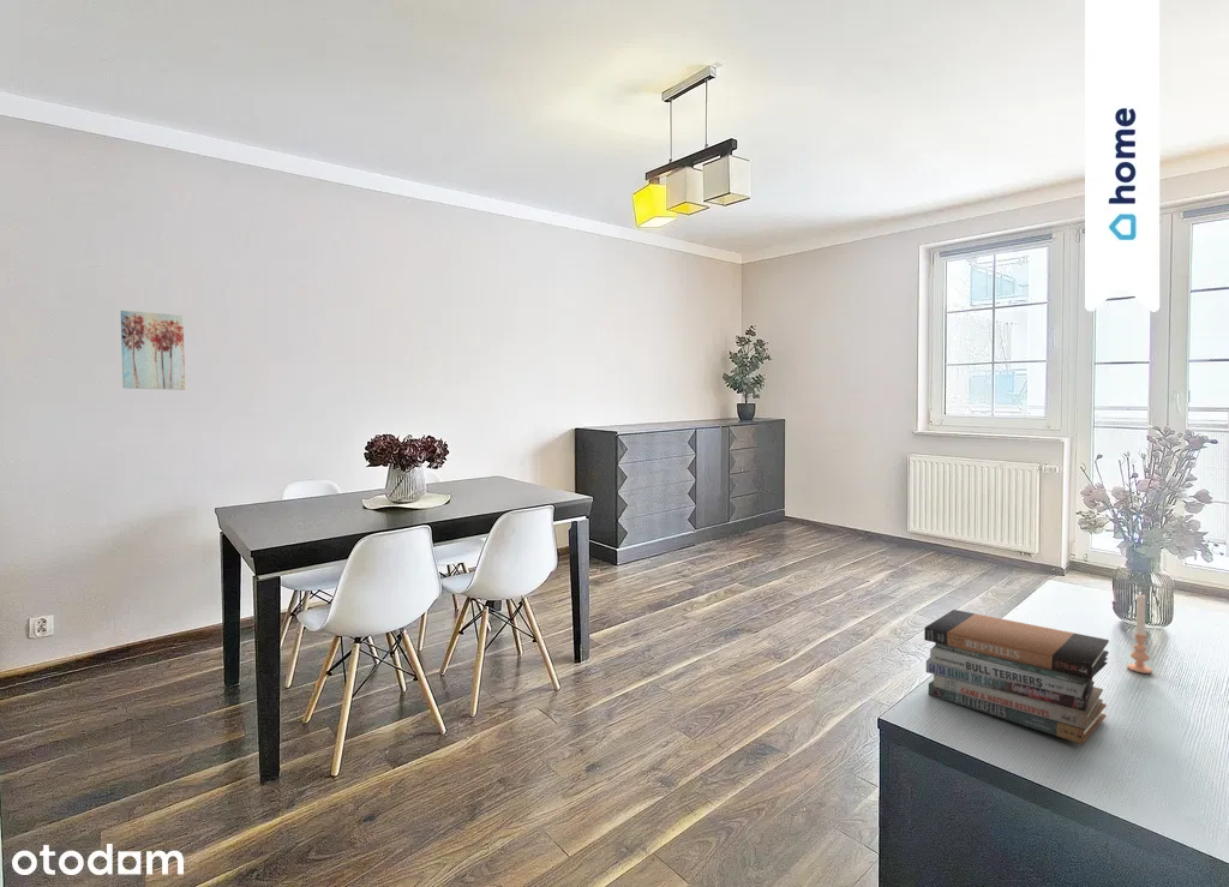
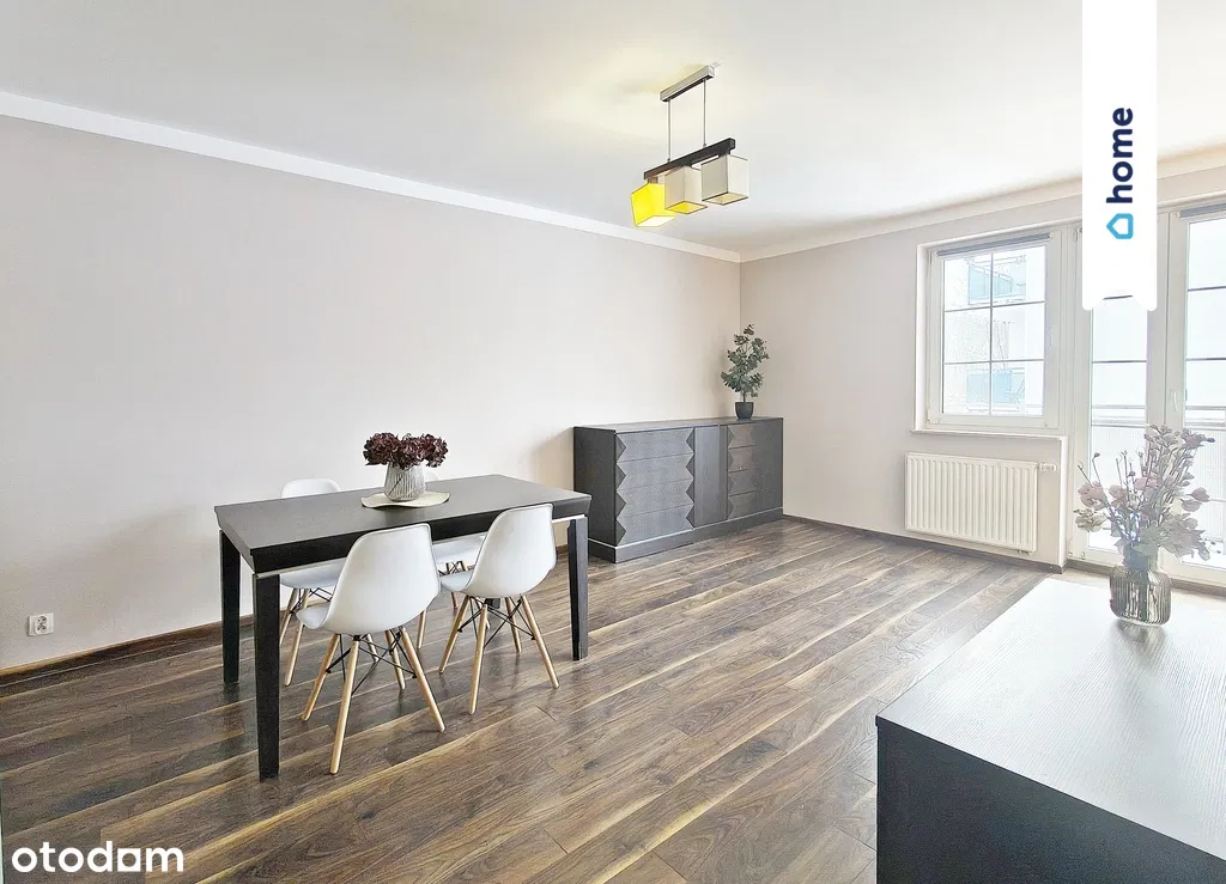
- wall art (154, 350)
- candle (1140, 631)
- book stack (1011, 669)
